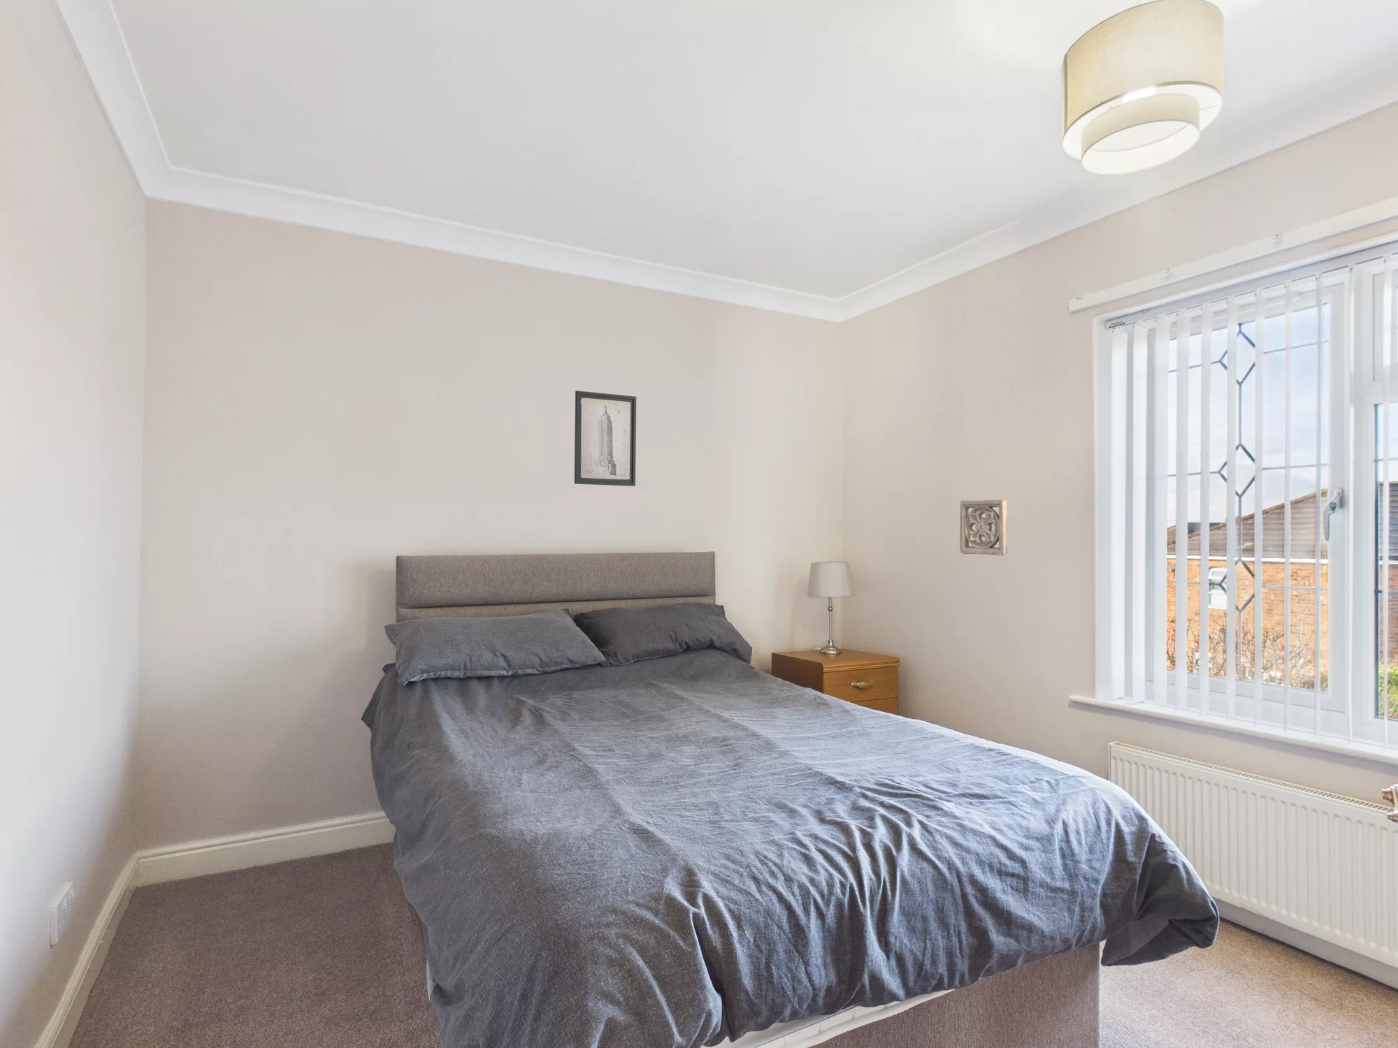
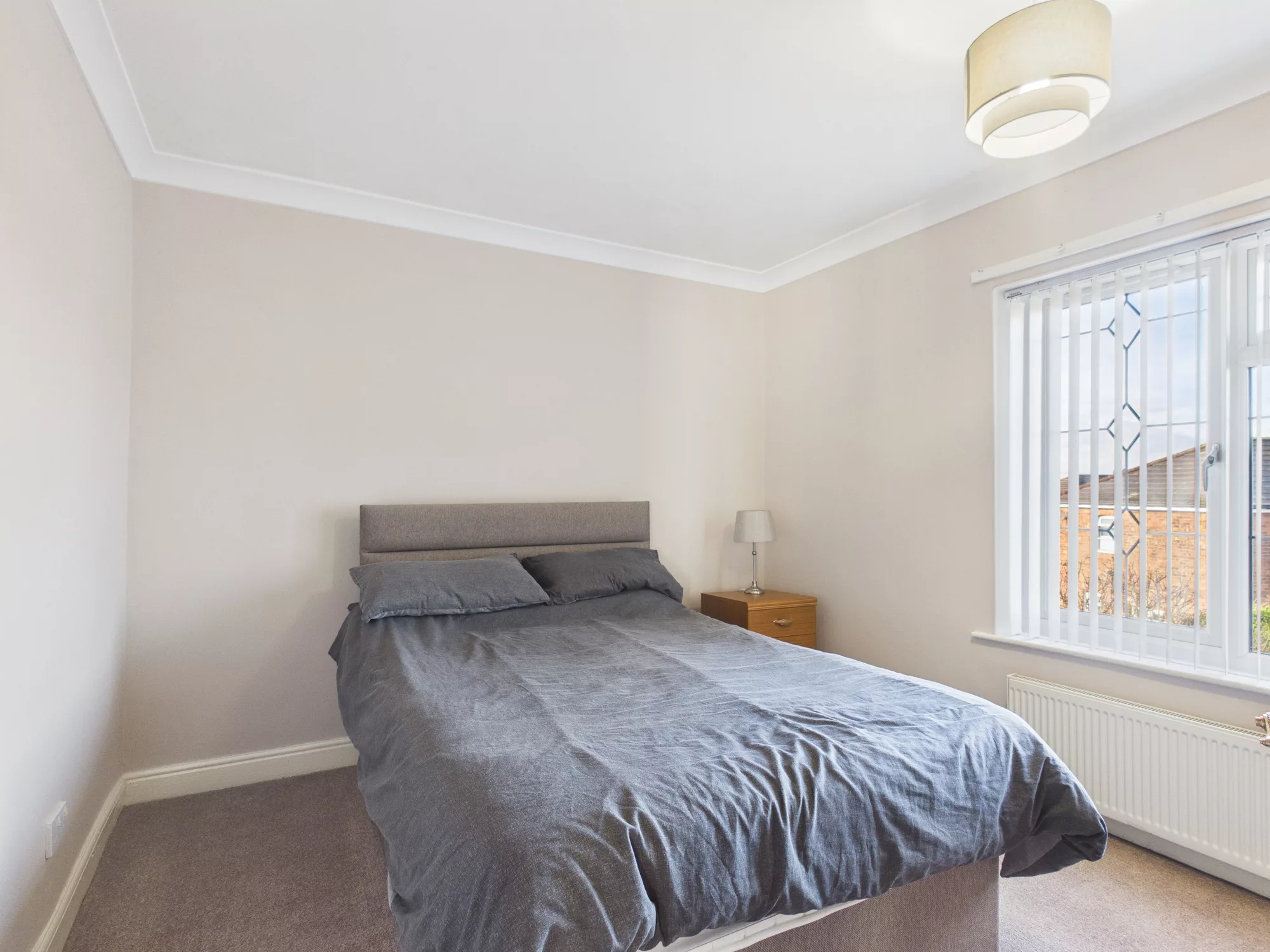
- wall ornament (983, 527)
- wall art (605, 439)
